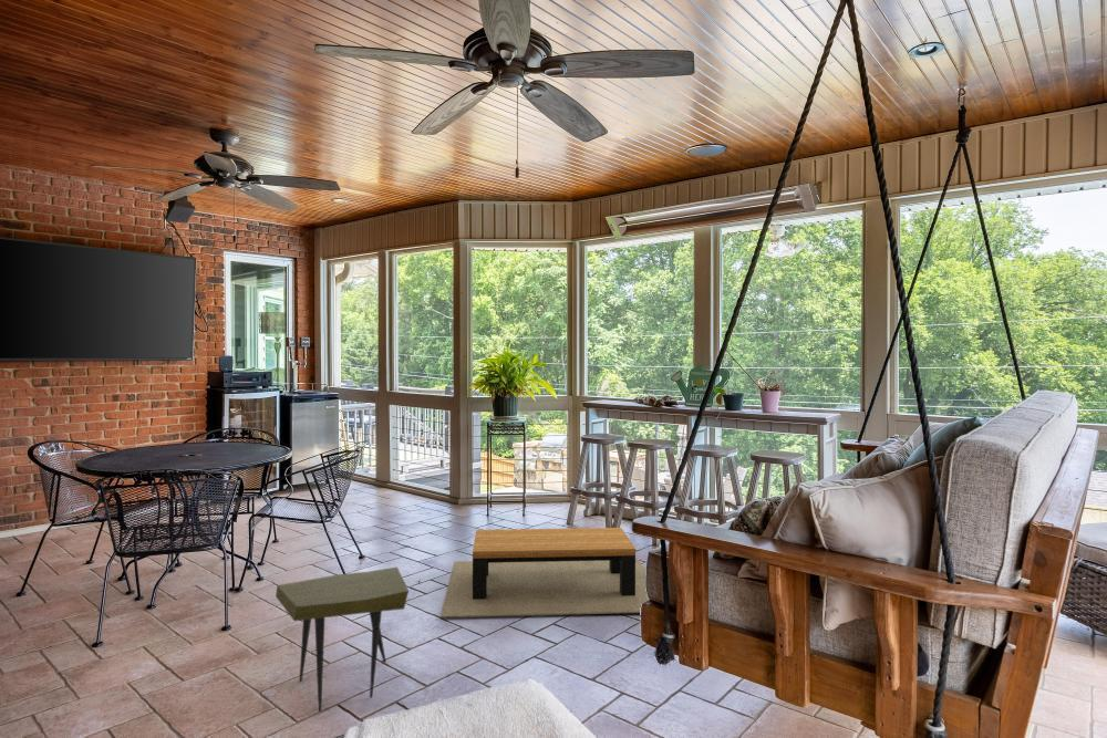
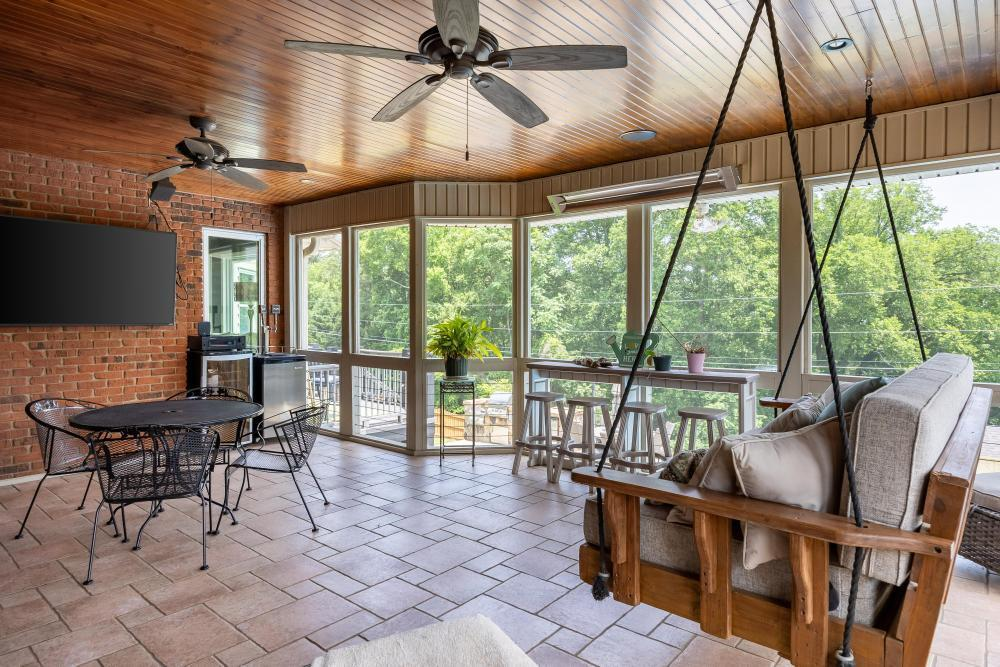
- coffee table (551, 561)
- side table (323, 634)
